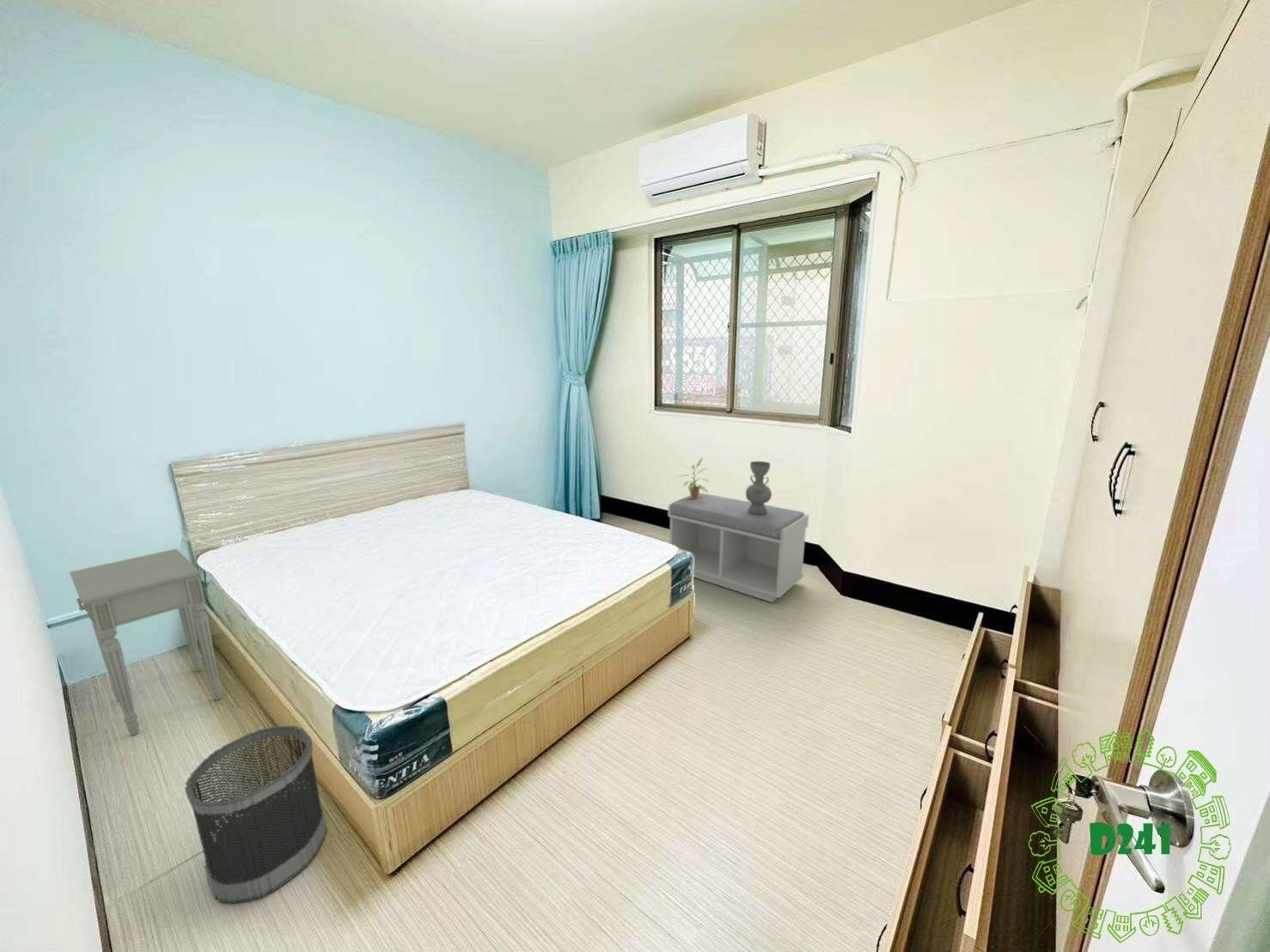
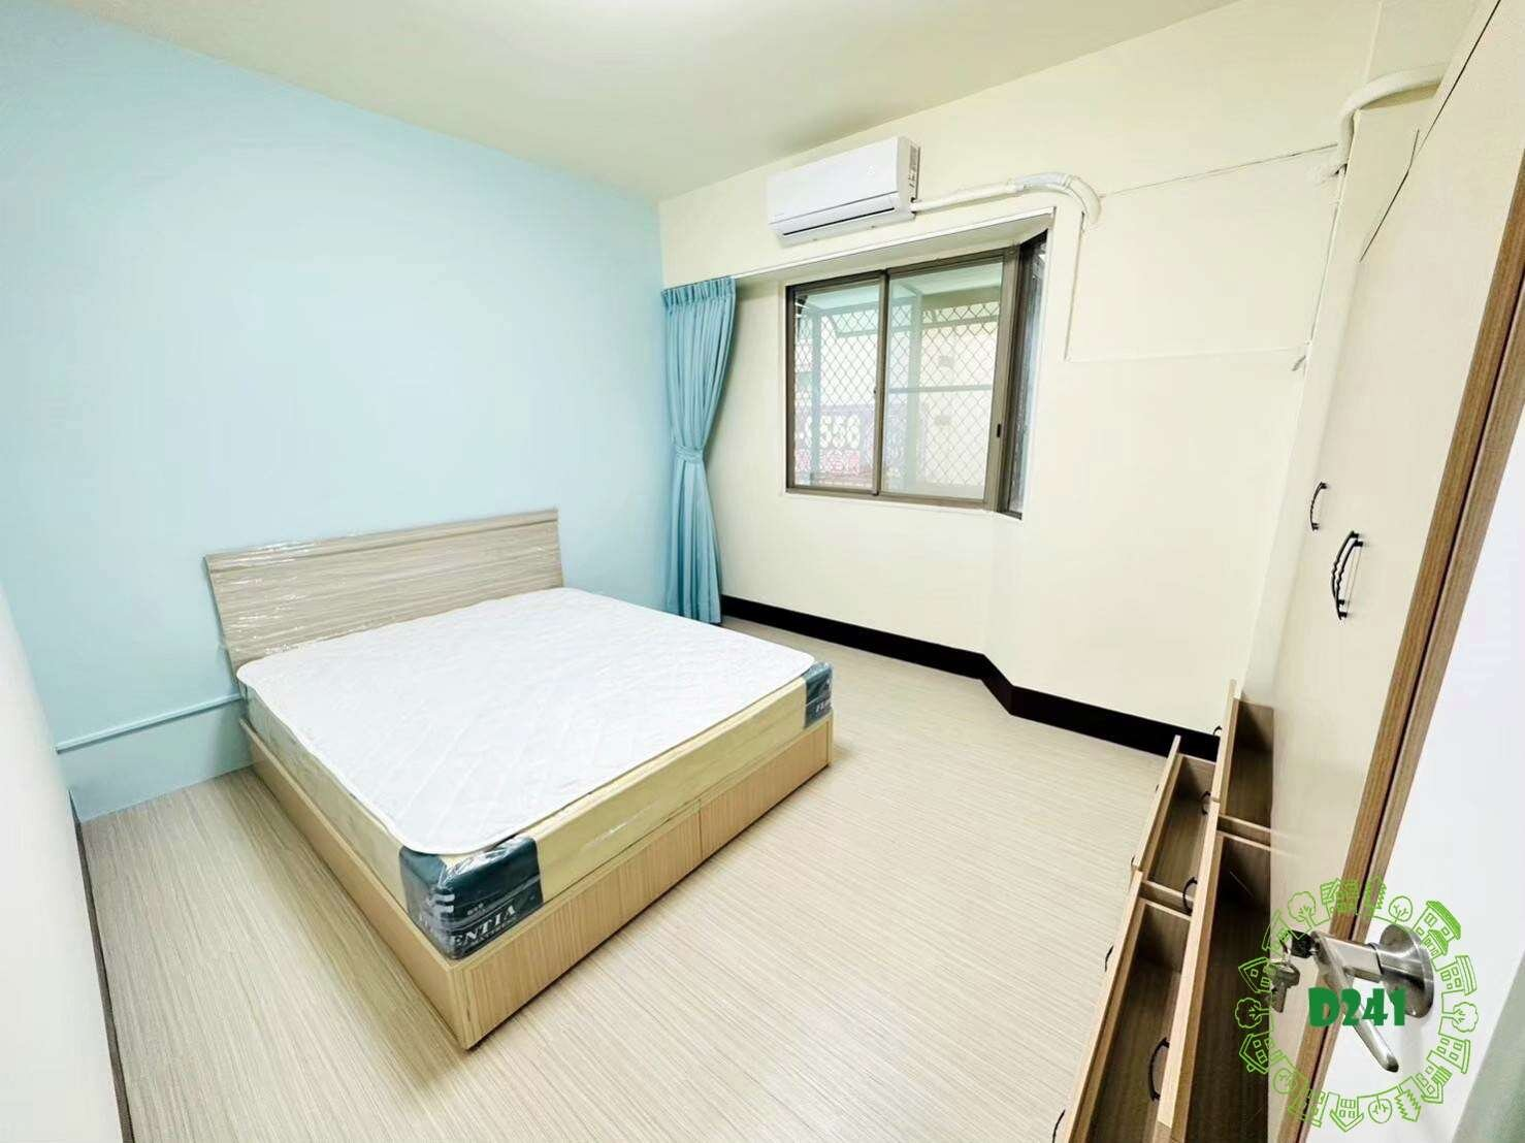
- potted plant (699, 479)
- decorative vase (759, 487)
- wastebasket (261, 808)
- nightstand (144, 618)
- bench (734, 542)
